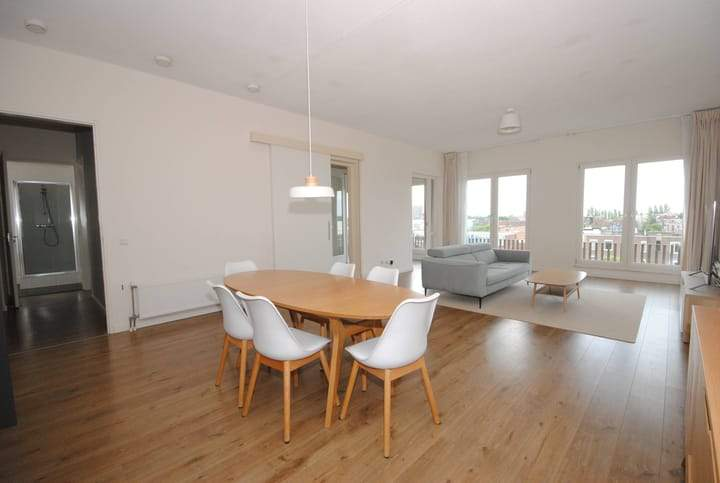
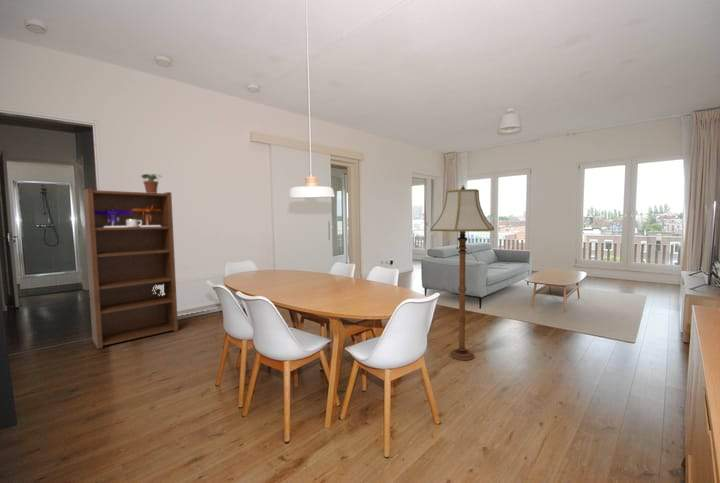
+ floor lamp (462, 271)
+ potted plant (151, 183)
+ bookshelf (132, 264)
